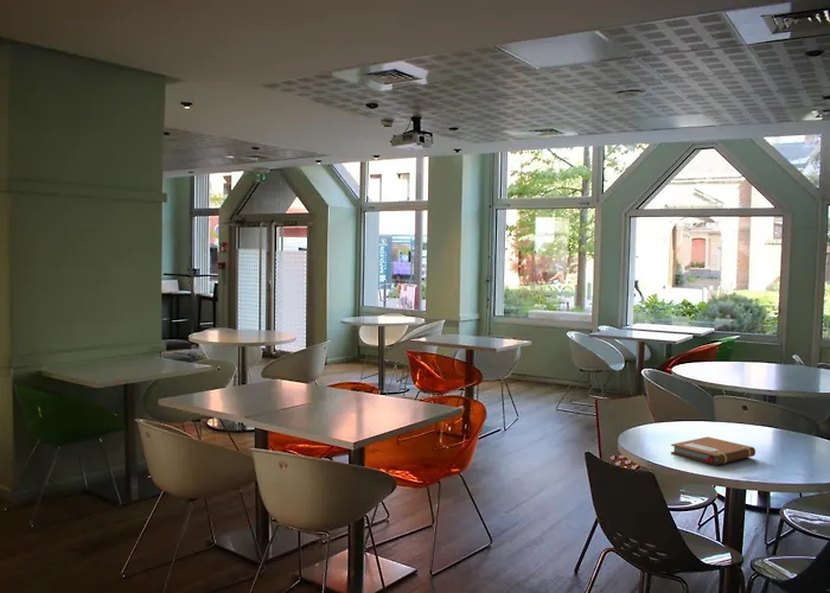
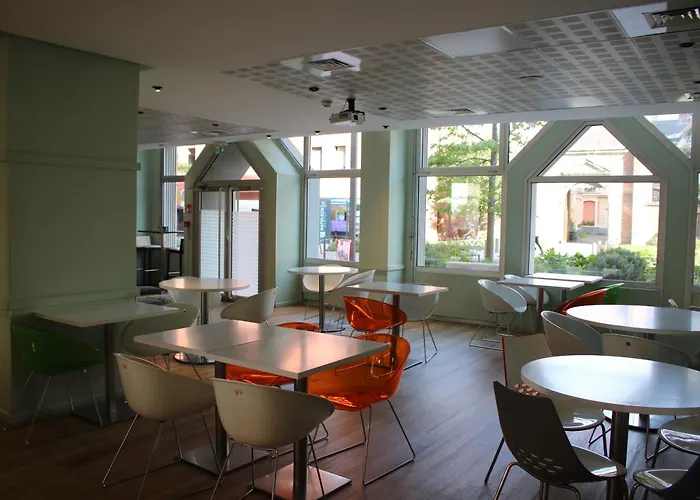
- notebook (711, 451)
